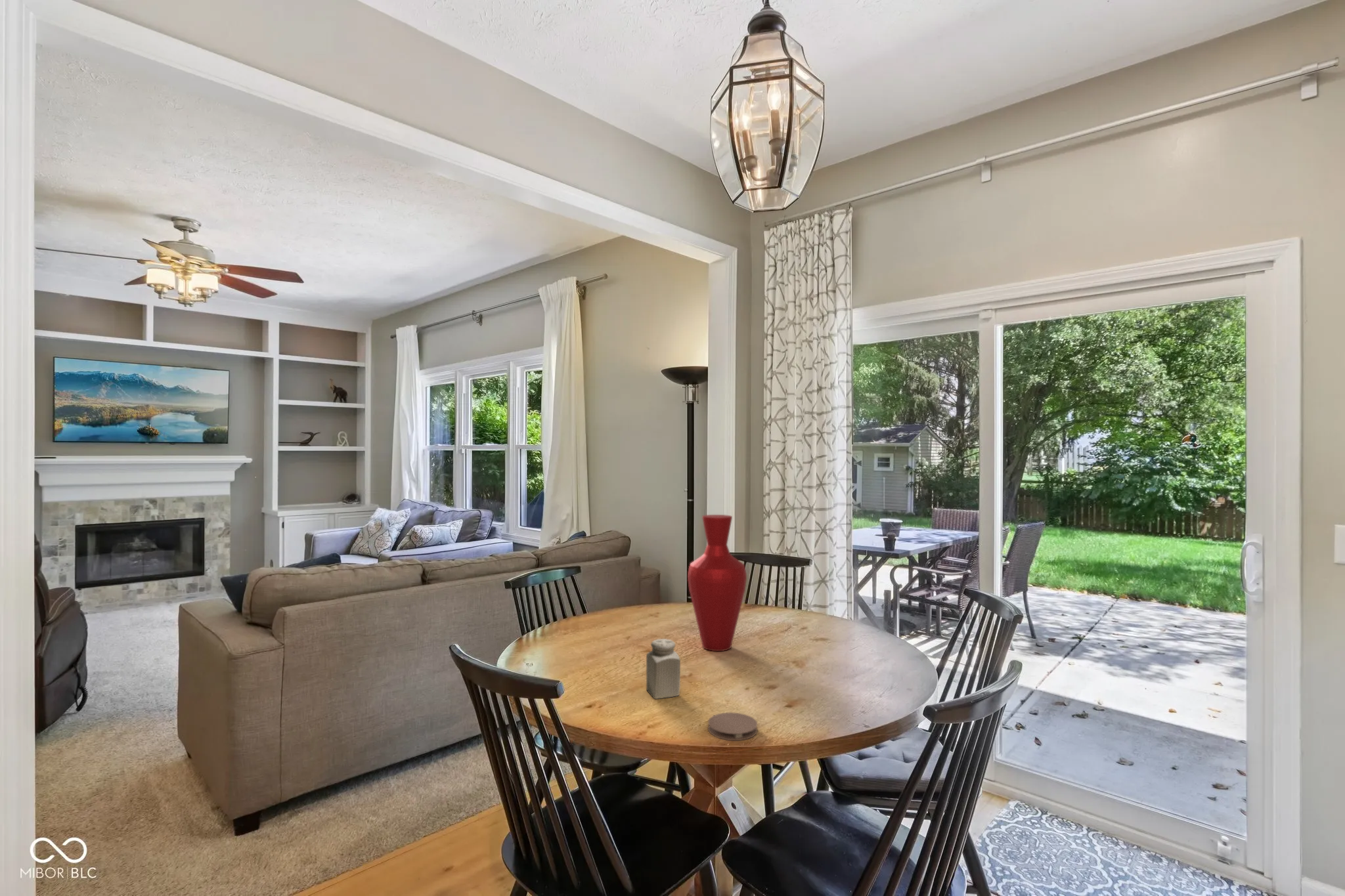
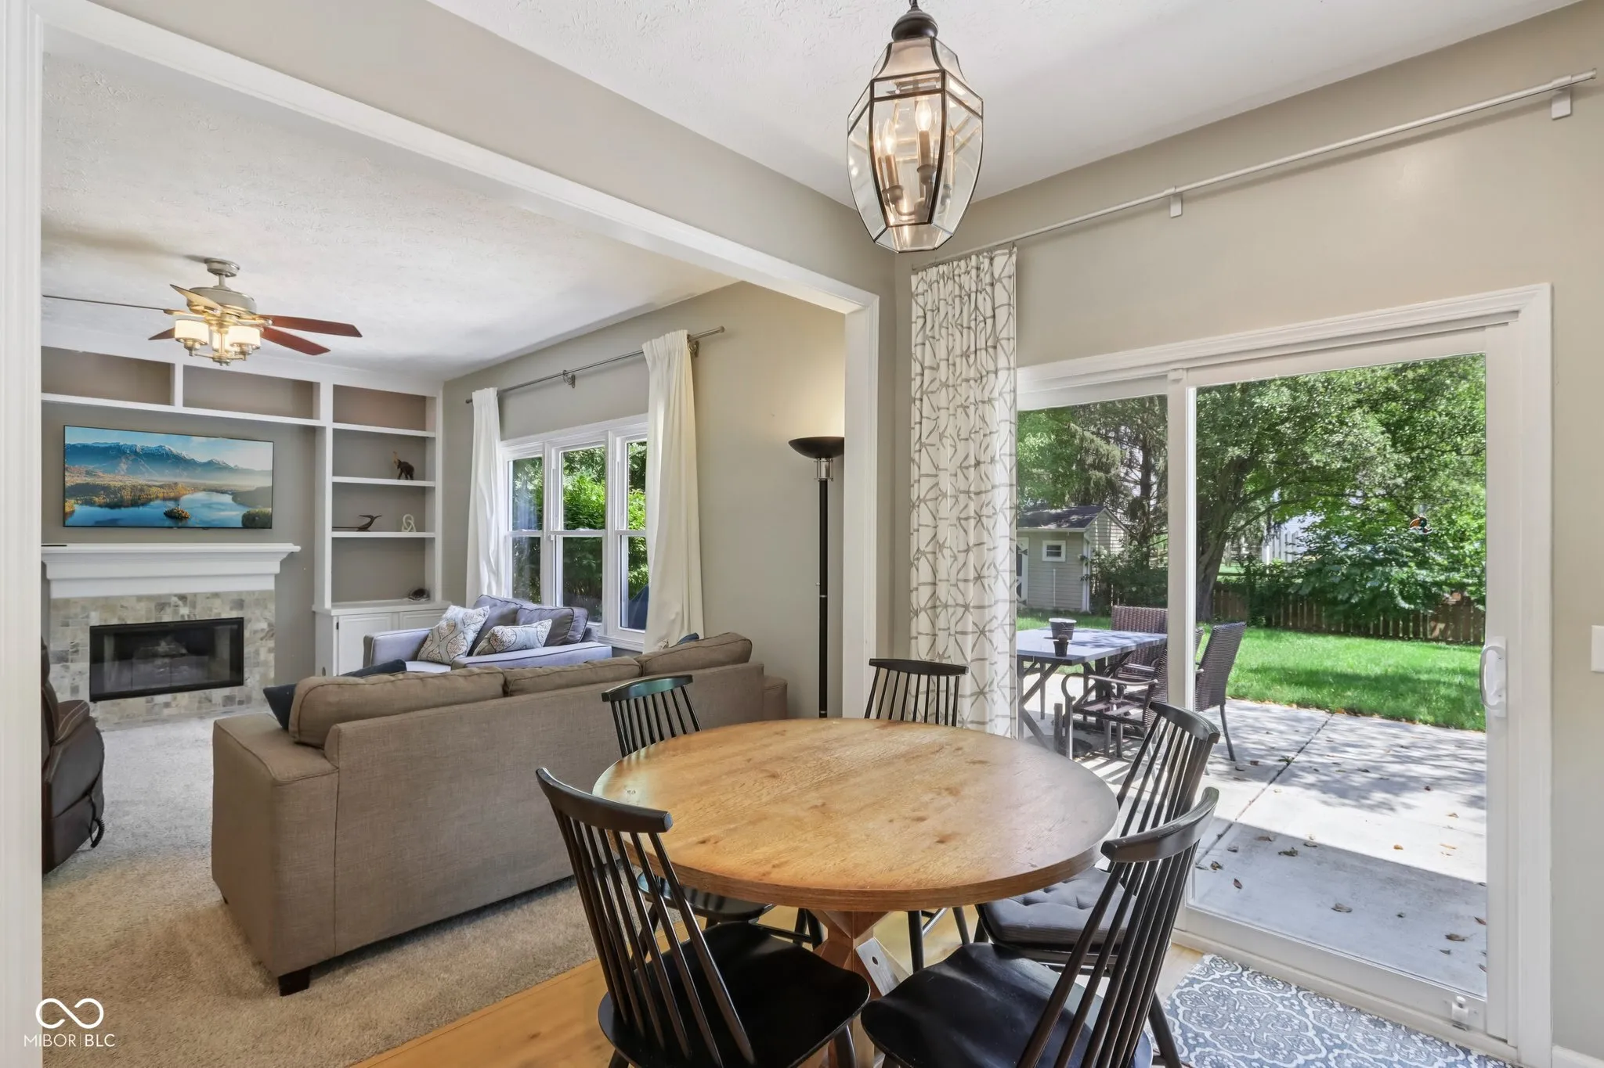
- vase (717, 581)
- salt shaker (663, 666)
- coaster (732, 726)
